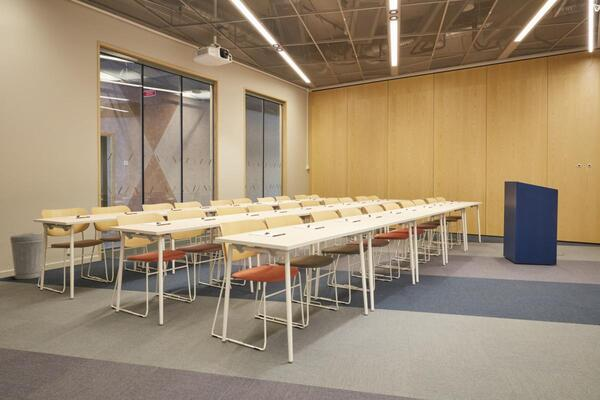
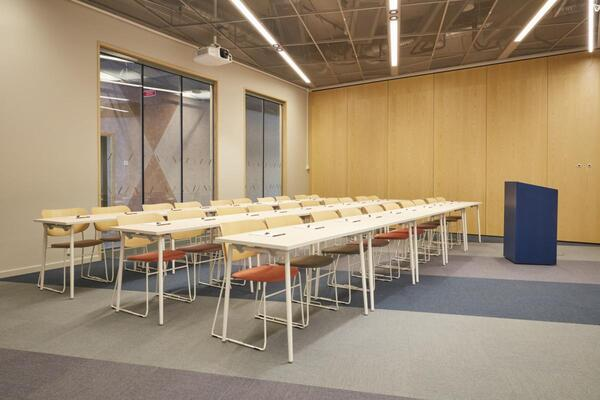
- trash can (28, 255)
